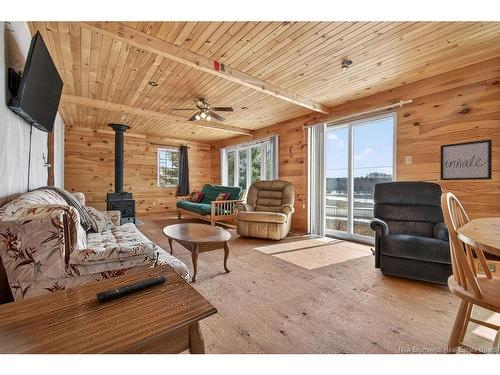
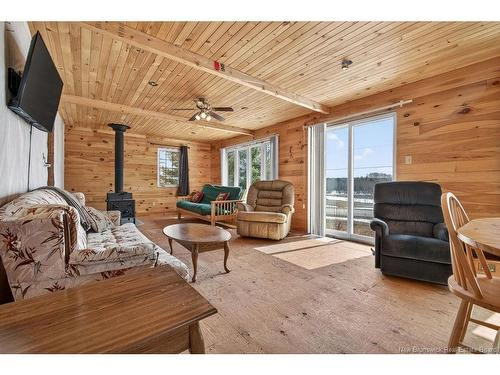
- wall art (464, 161)
- remote control (134, 287)
